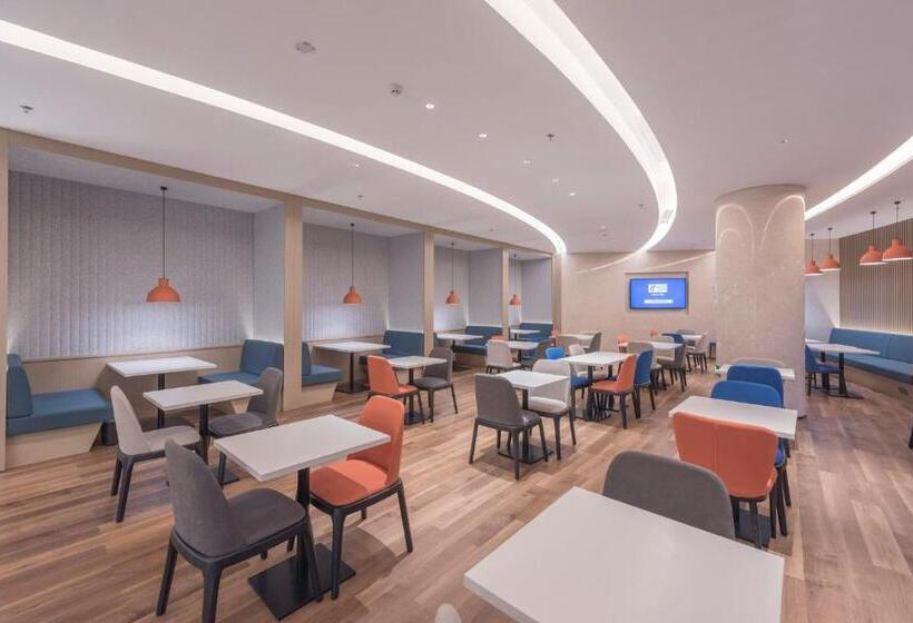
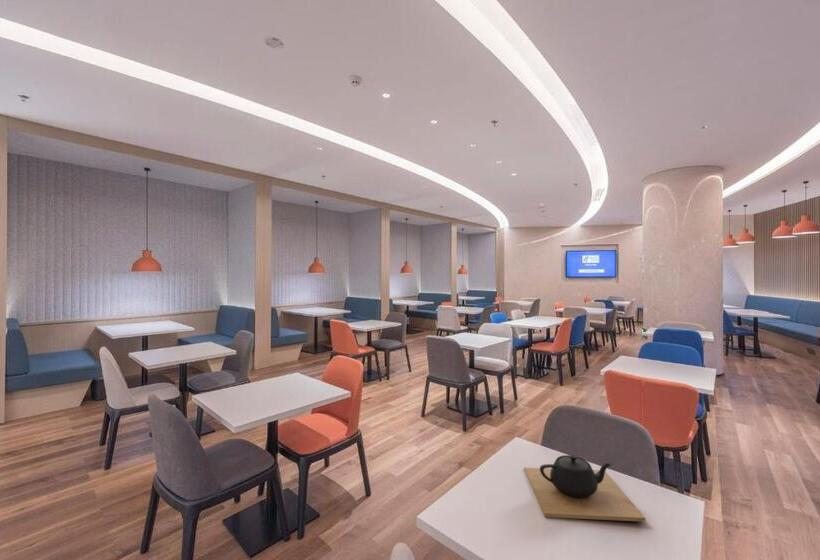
+ teapot (577, 474)
